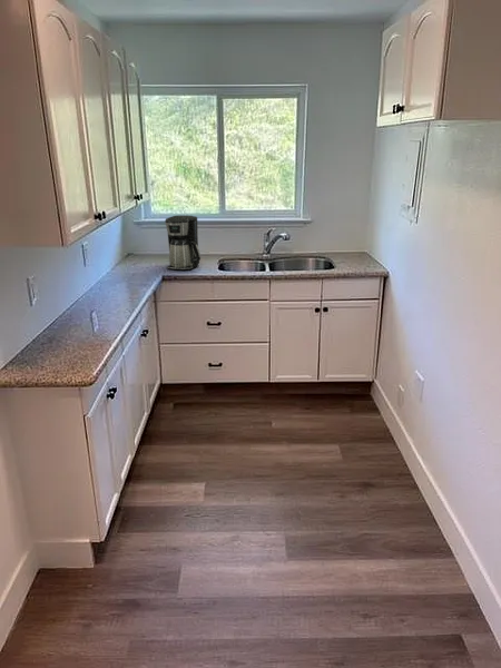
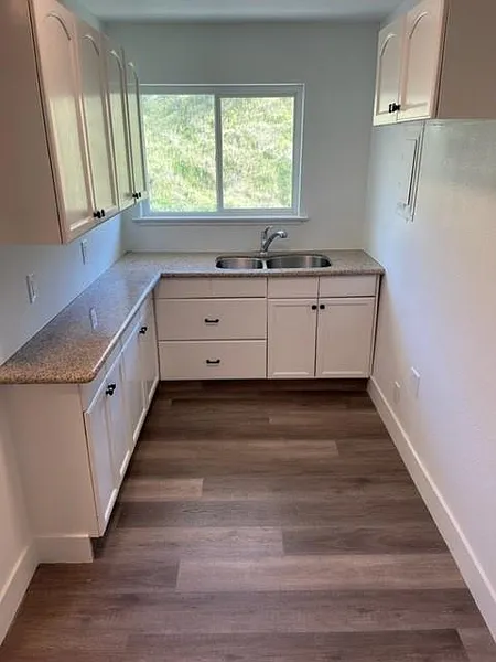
- coffee maker (187, 240)
